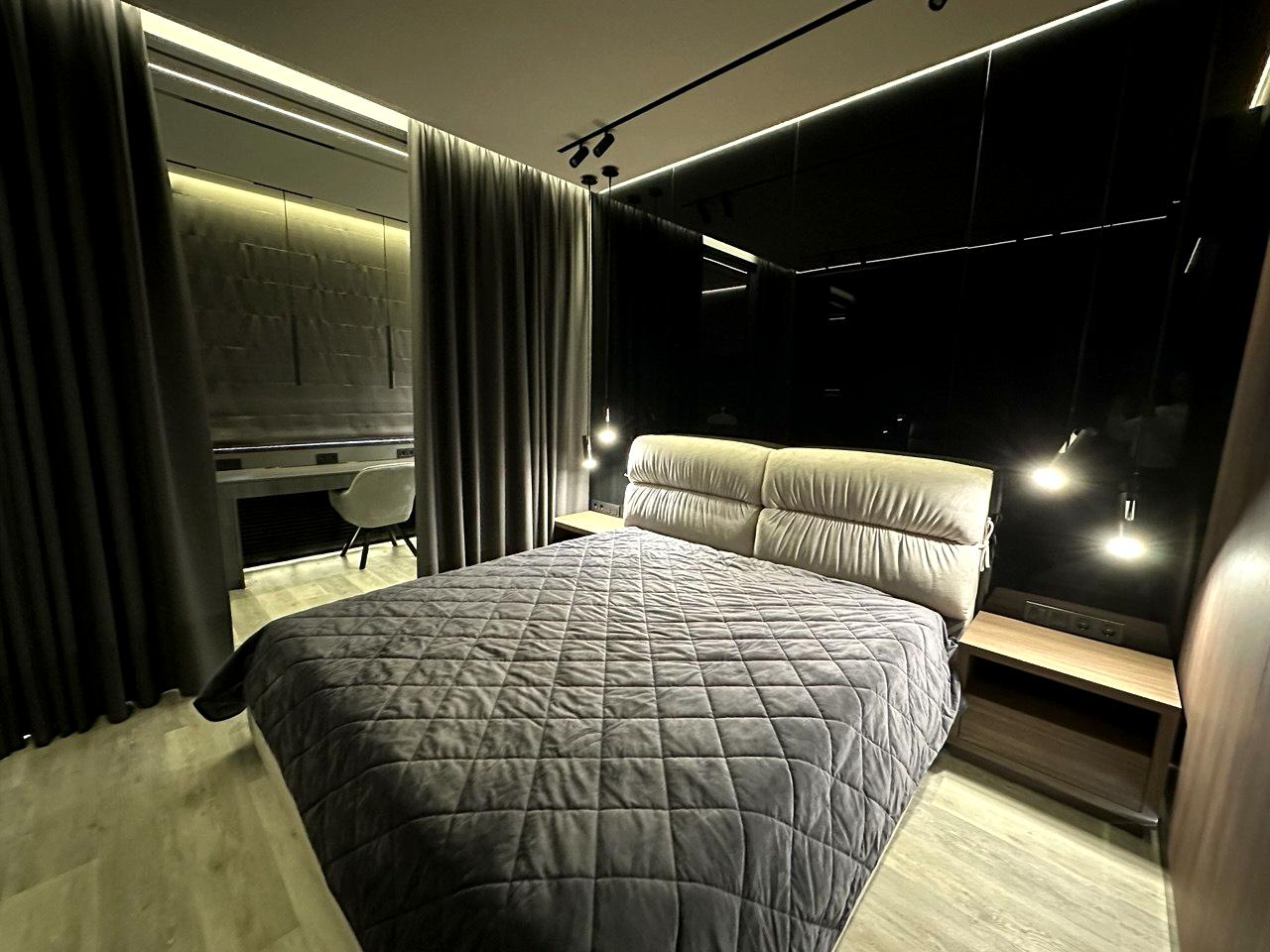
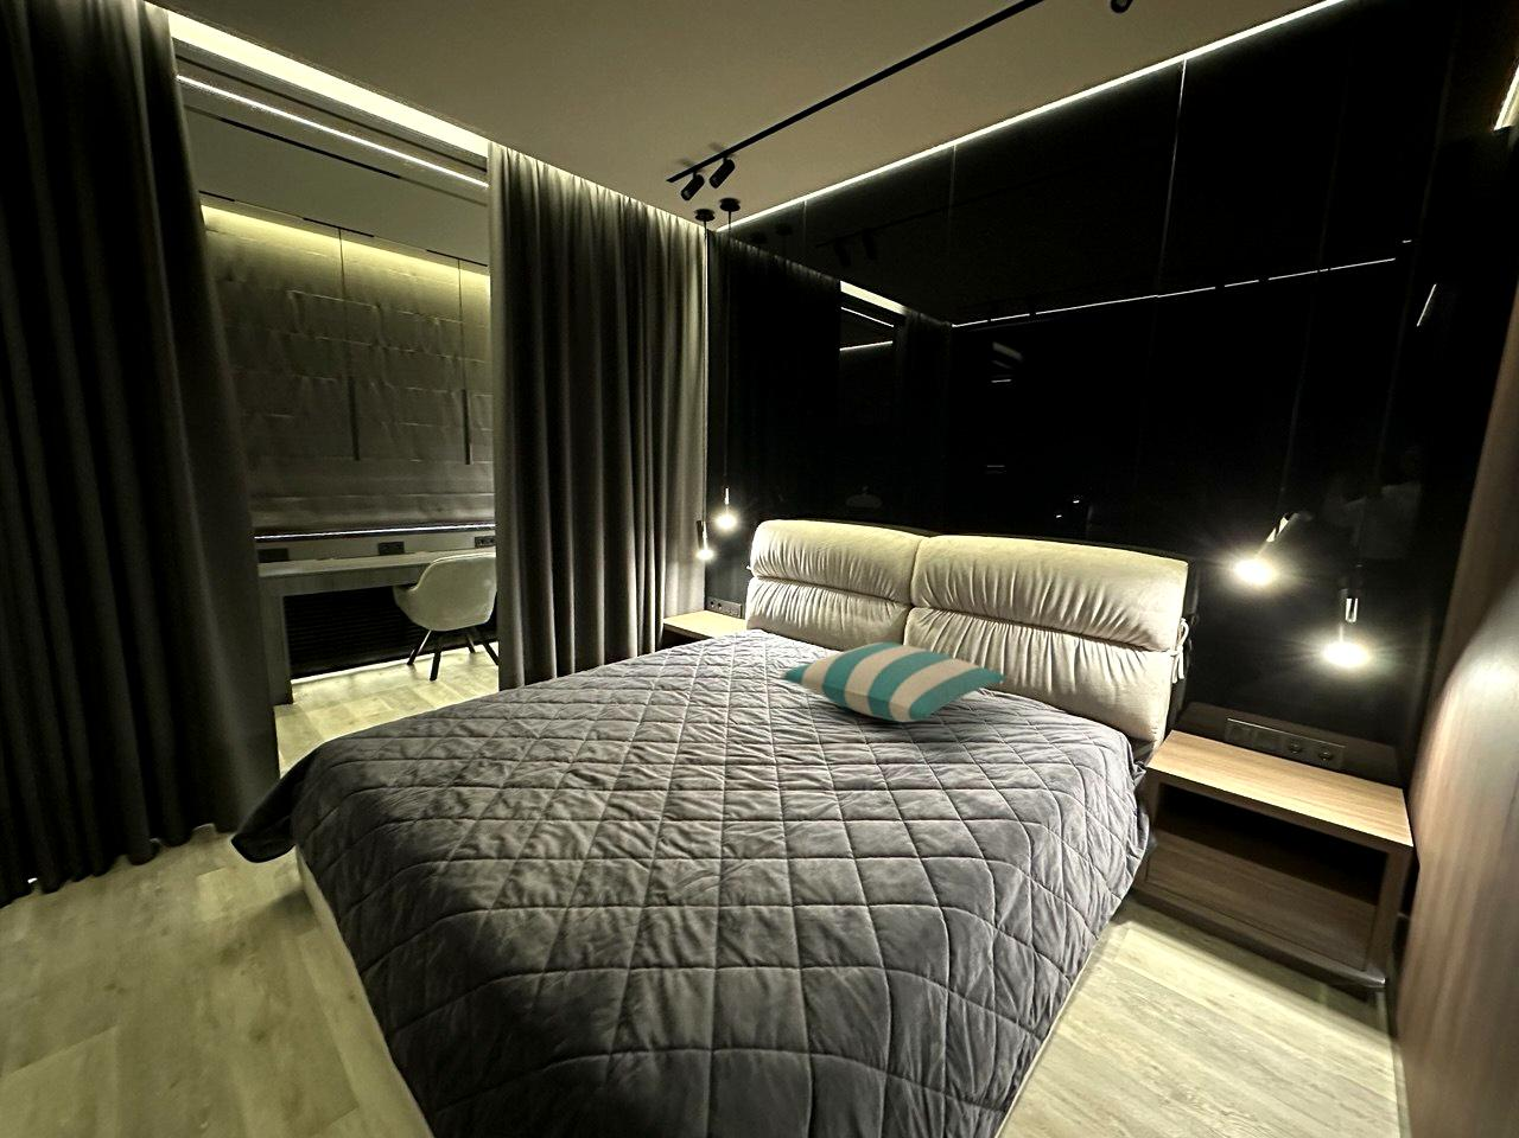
+ pillow (892, 678)
